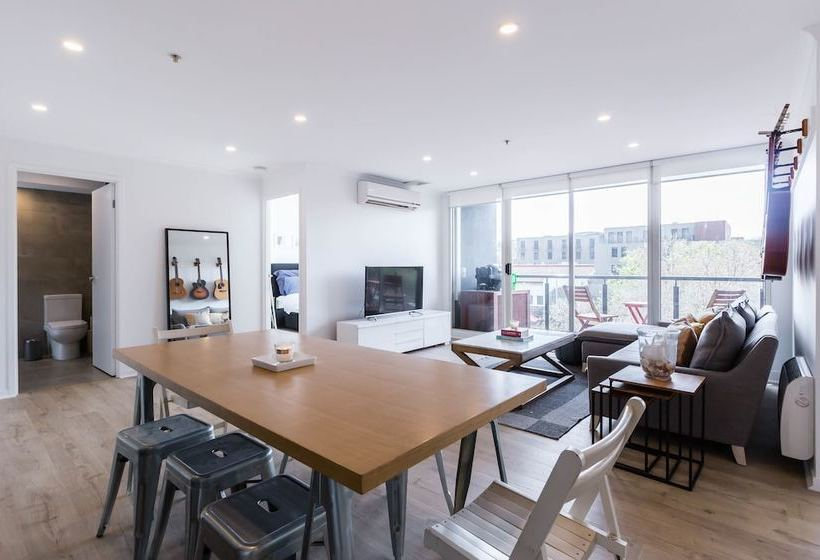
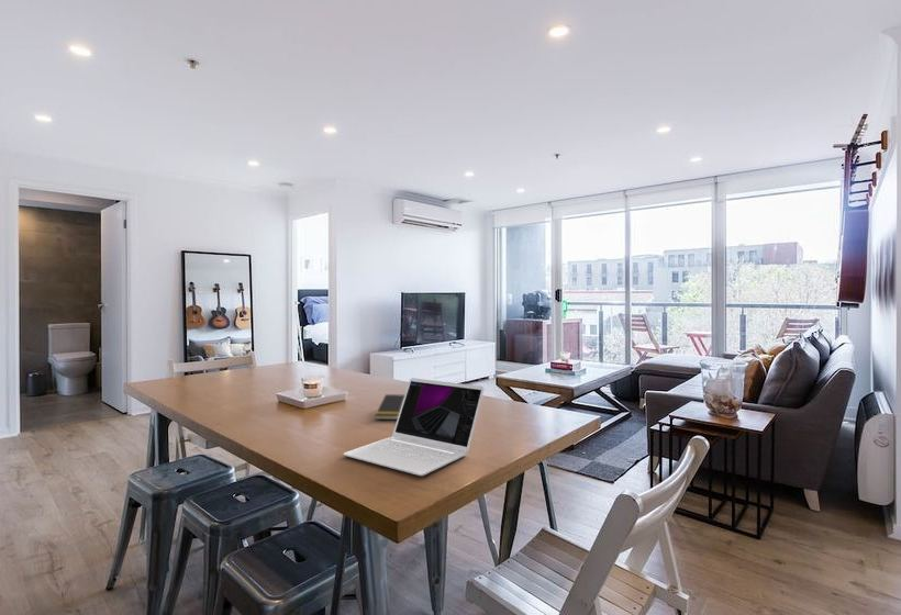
+ laptop (415, 416)
+ notepad (402, 401)
